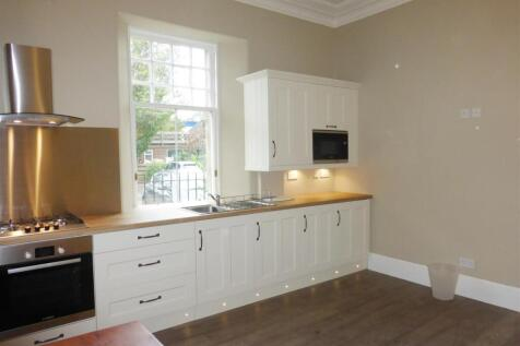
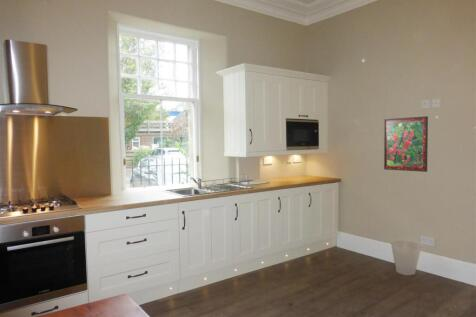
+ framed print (404, 144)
